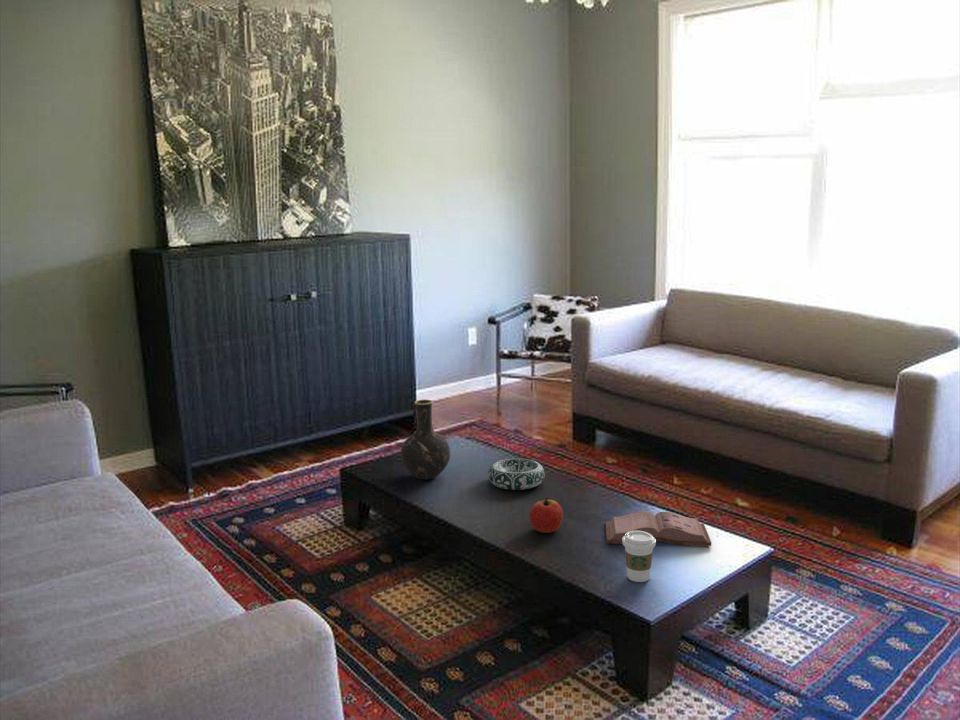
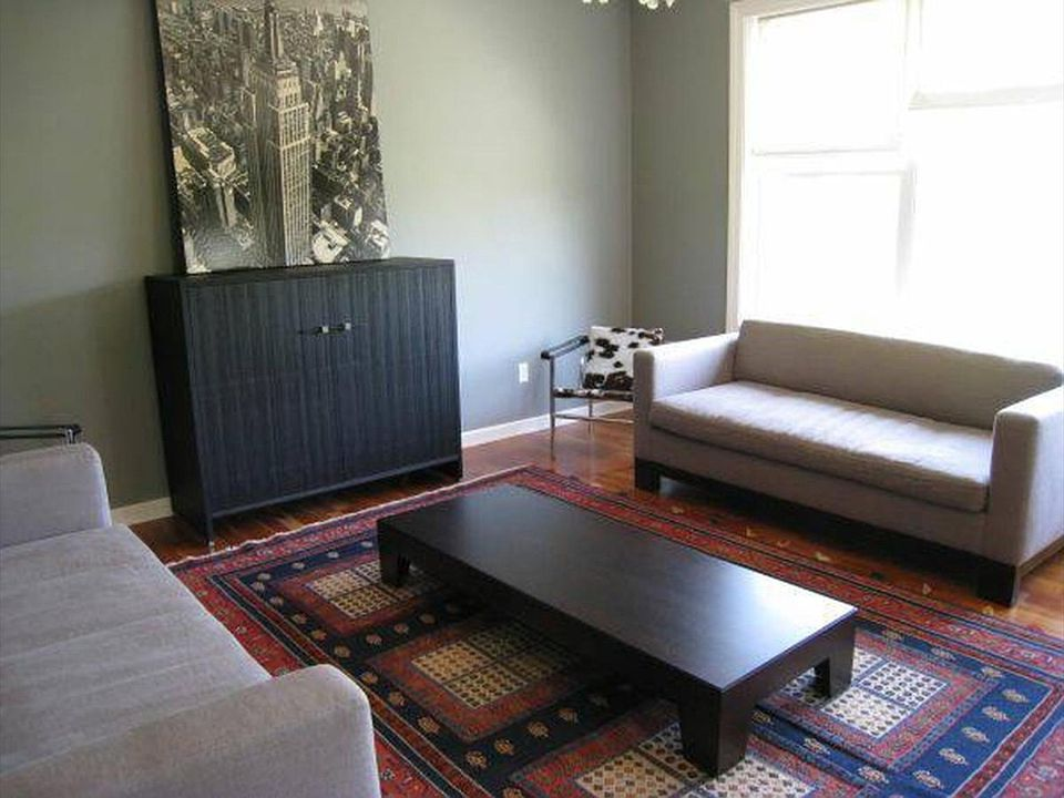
- hardback book (656, 526)
- apple (546, 514)
- decorative bowl (516, 474)
- vase (425, 439)
- coffee cup (638, 556)
